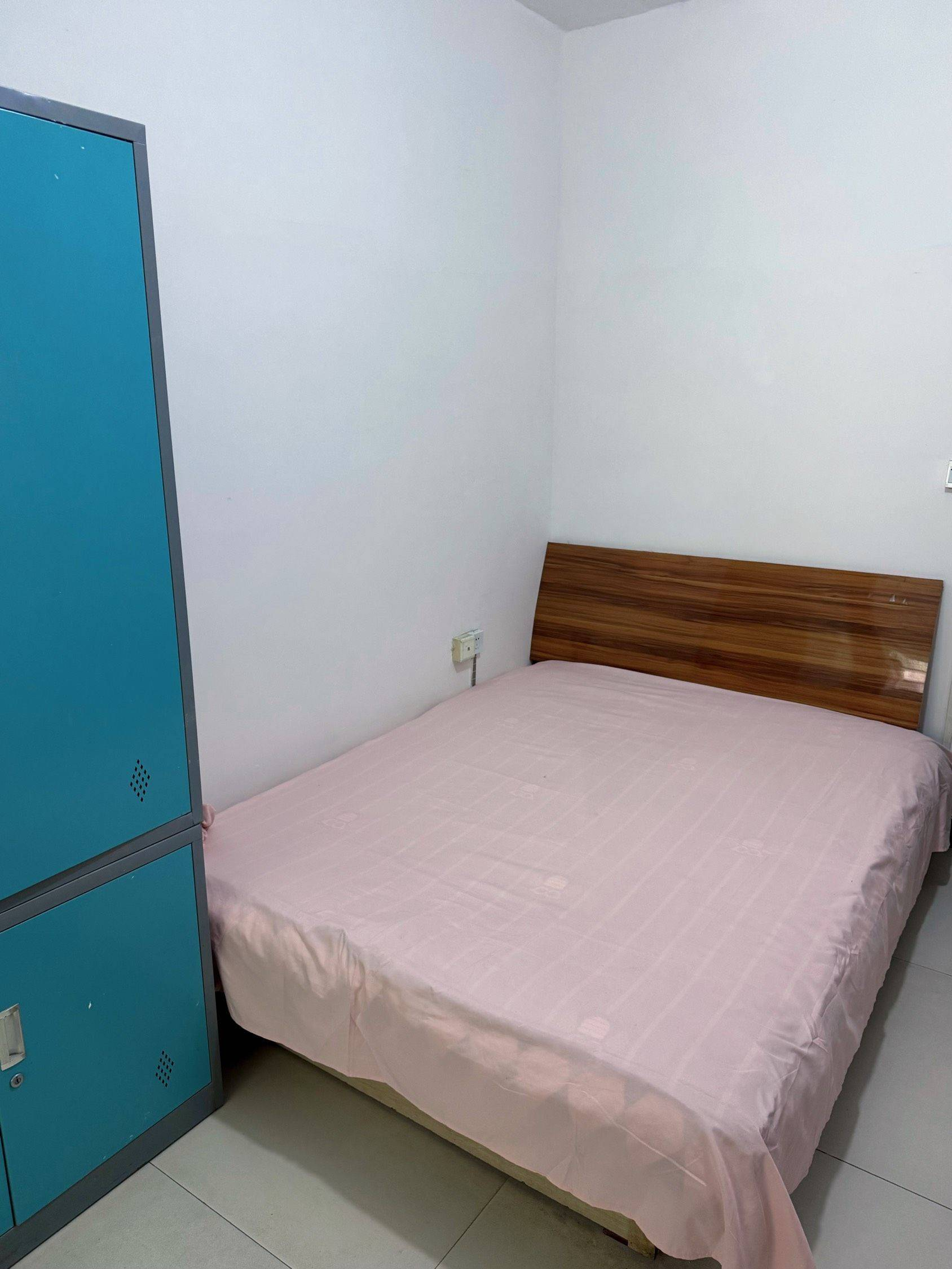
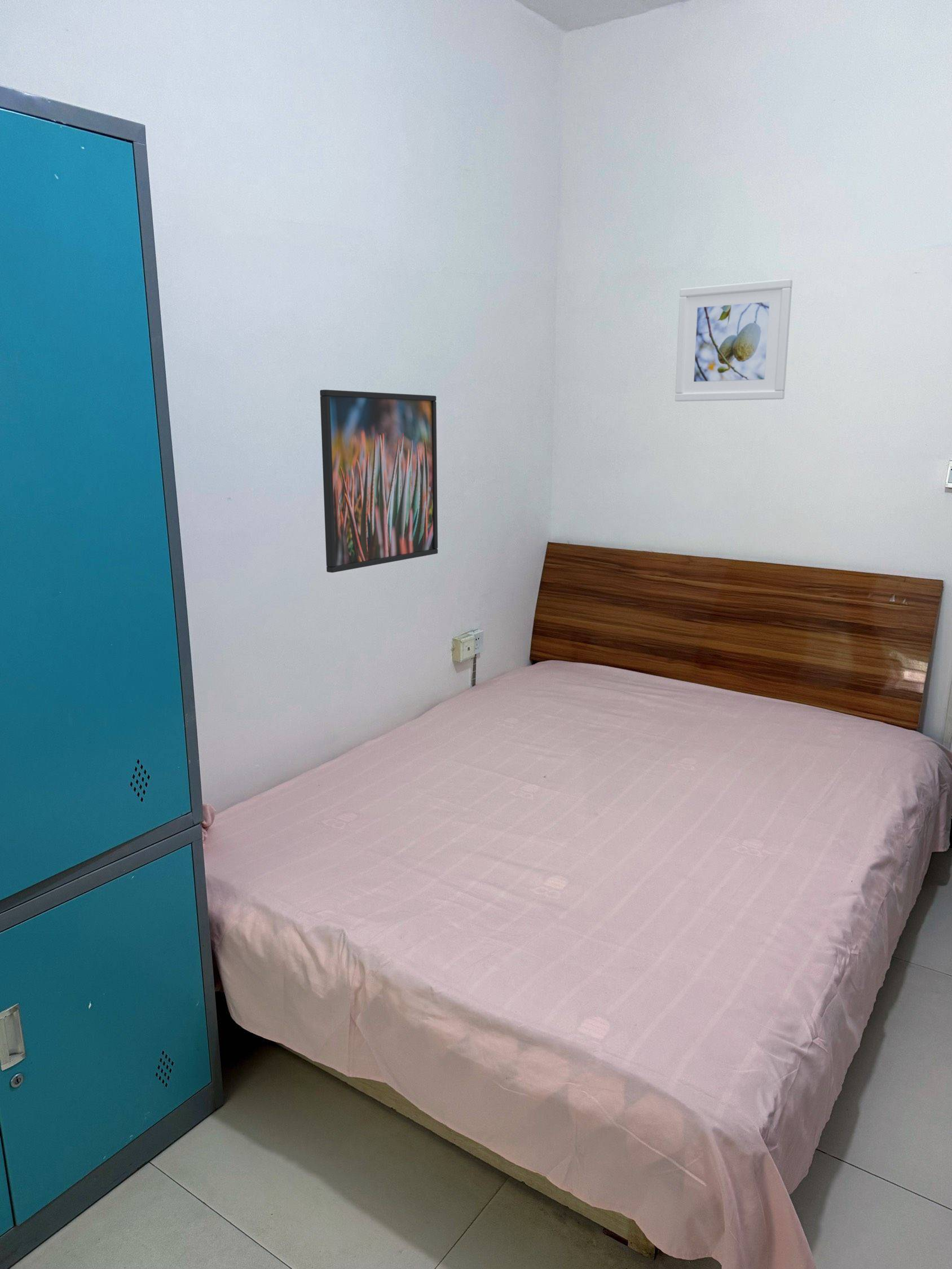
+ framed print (384, 479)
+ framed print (731, 343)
